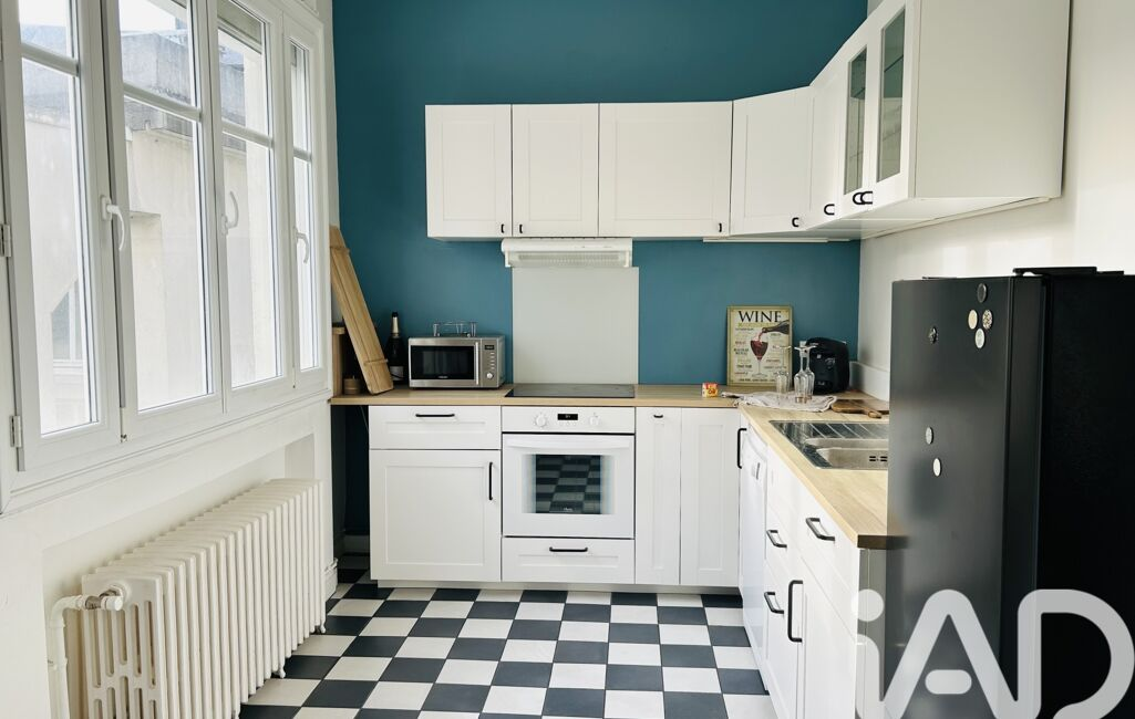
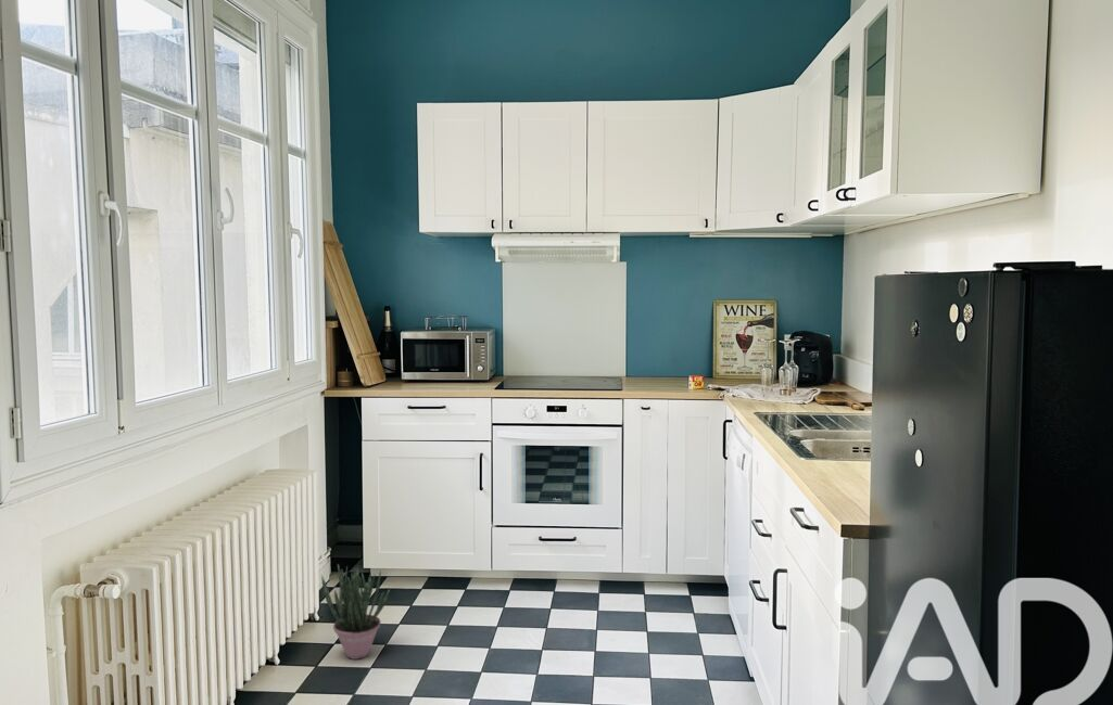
+ potted plant (355, 611)
